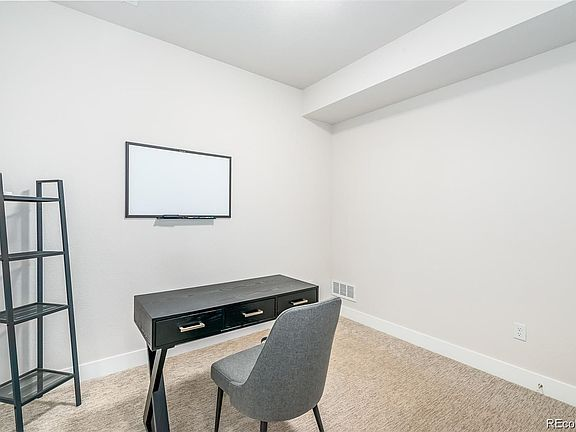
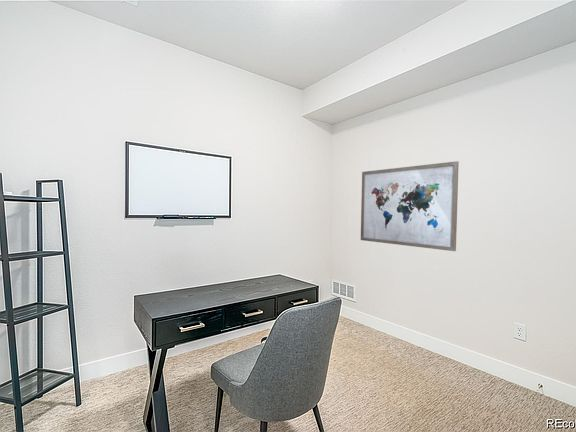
+ wall art (402, 206)
